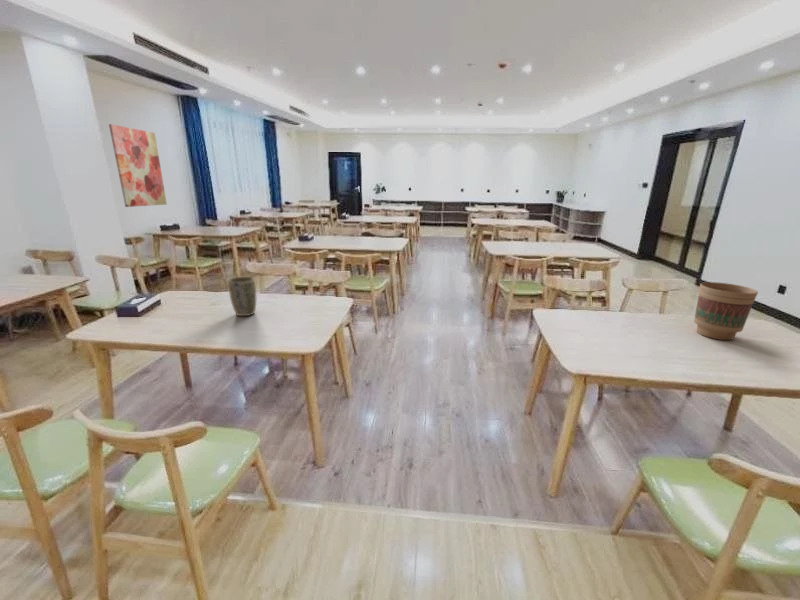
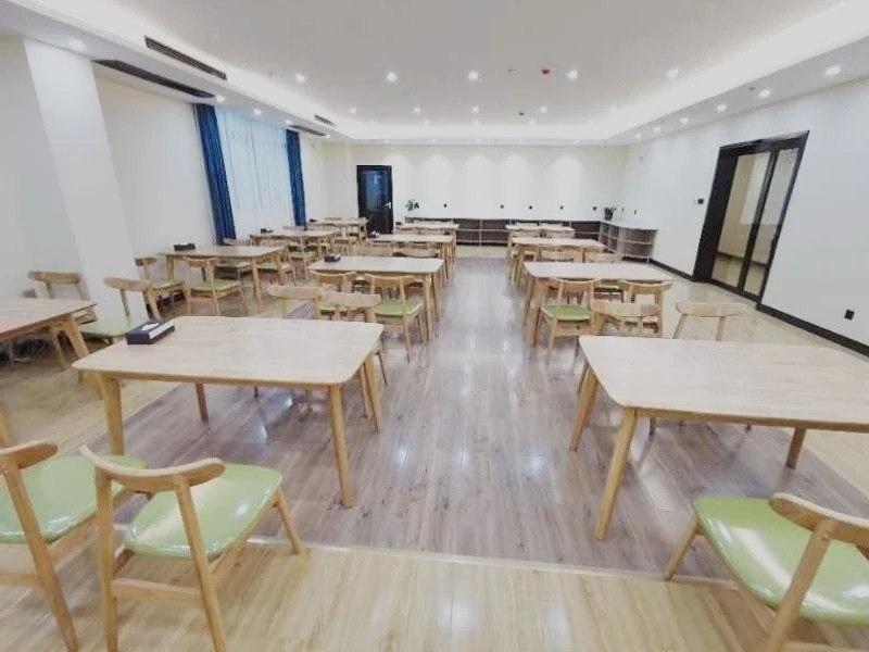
- plant pot (243, 296)
- wall art (140, 168)
- flower pot (721, 311)
